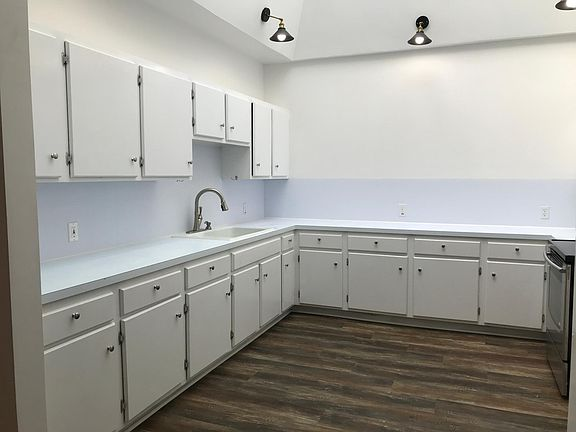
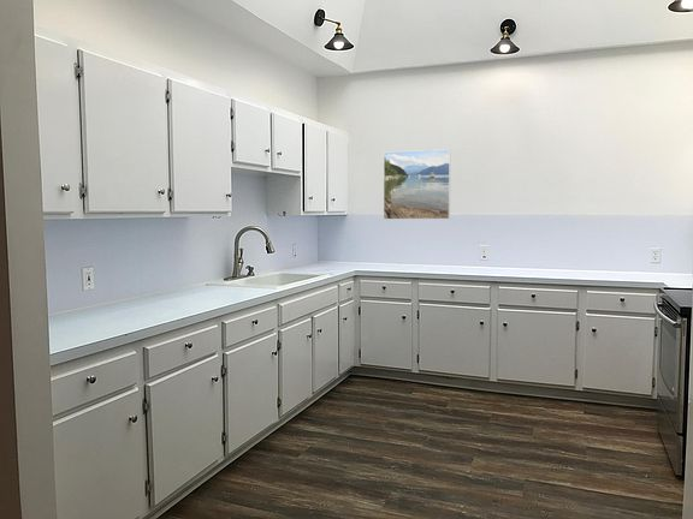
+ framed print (415, 185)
